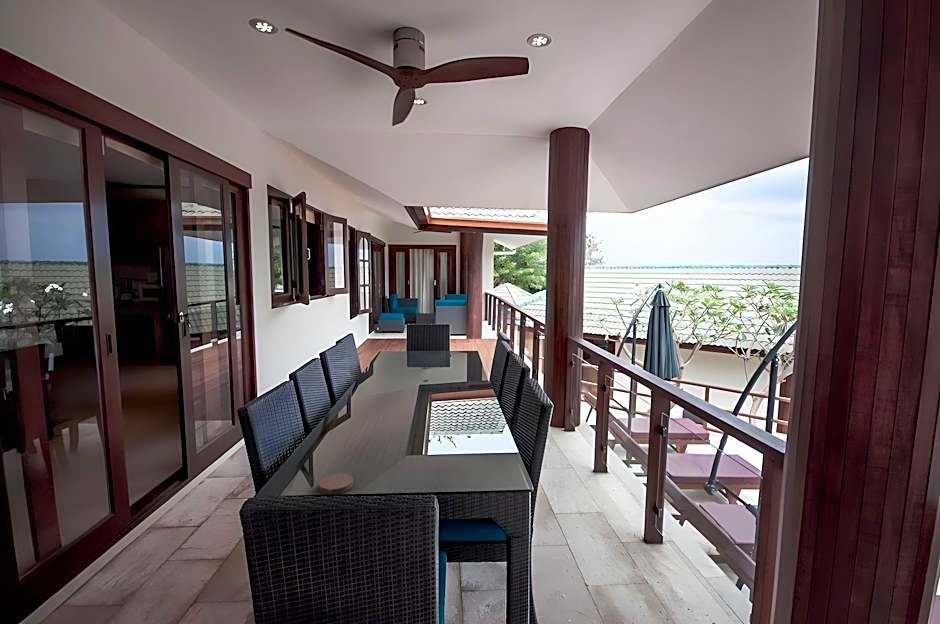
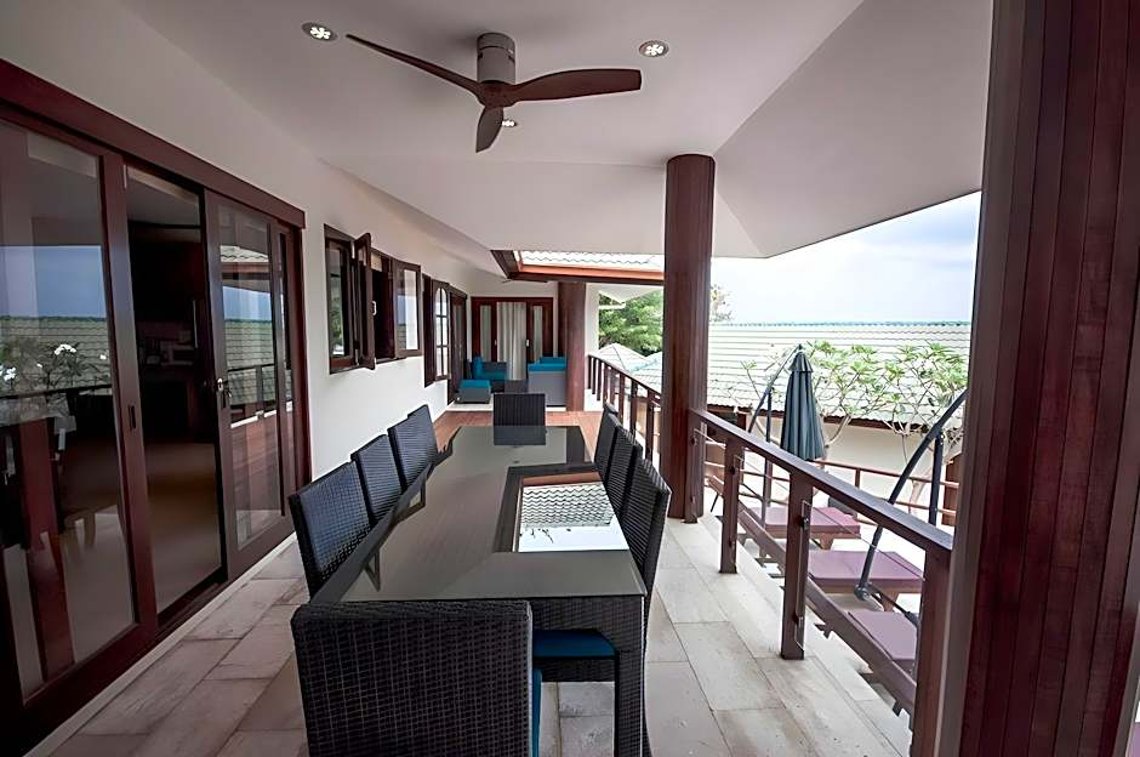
- coaster (336, 483)
